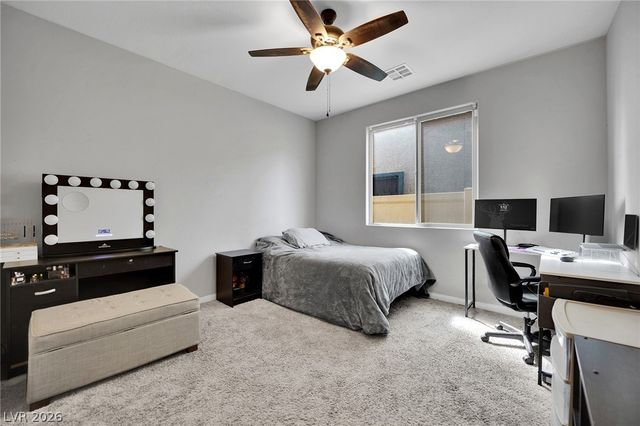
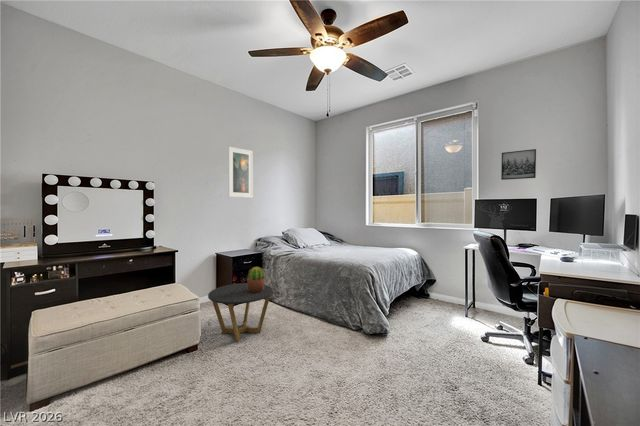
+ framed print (240, 173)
+ wall art (518, 165)
+ side table (245, 311)
+ potted cactus (256, 278)
